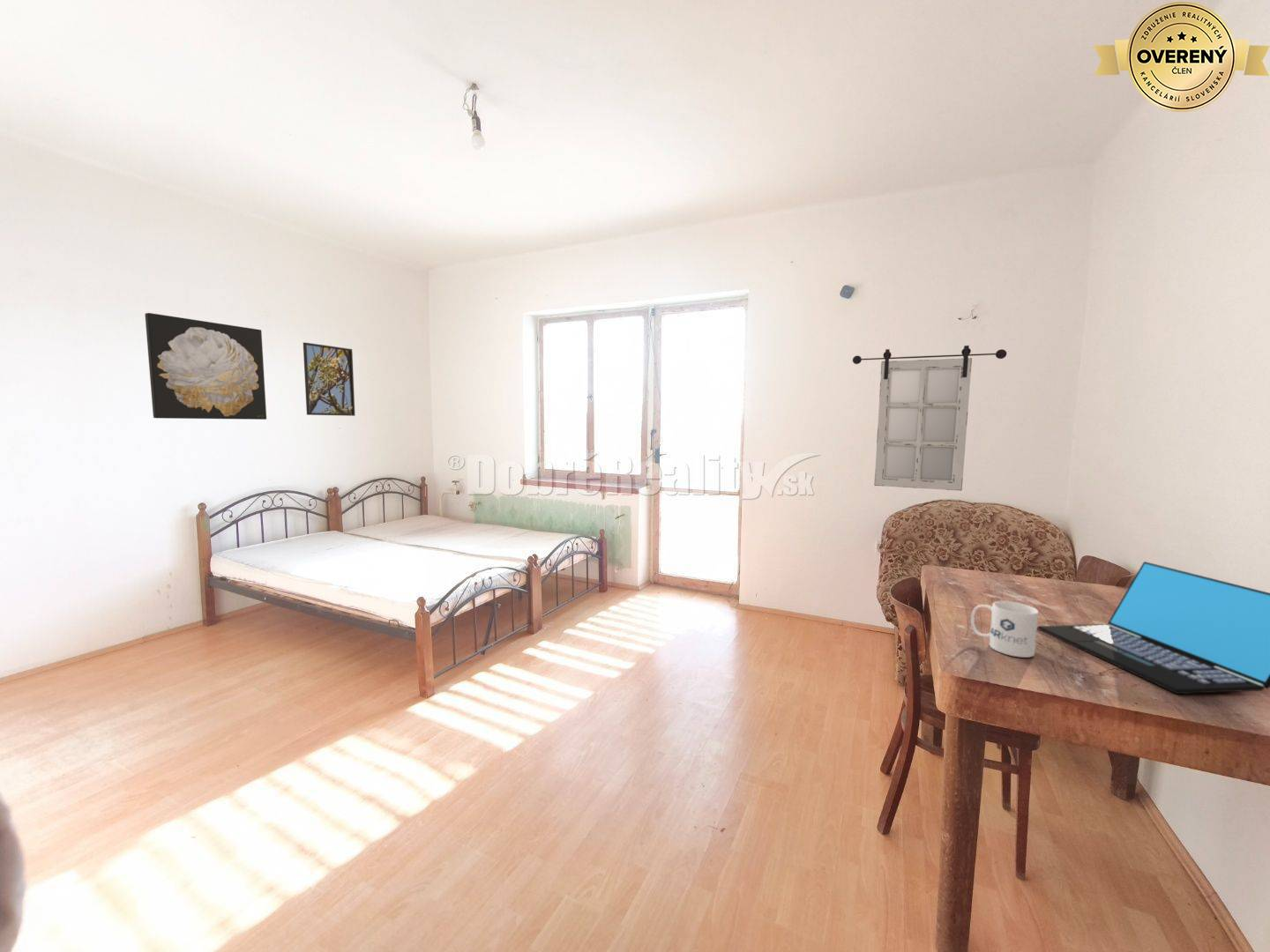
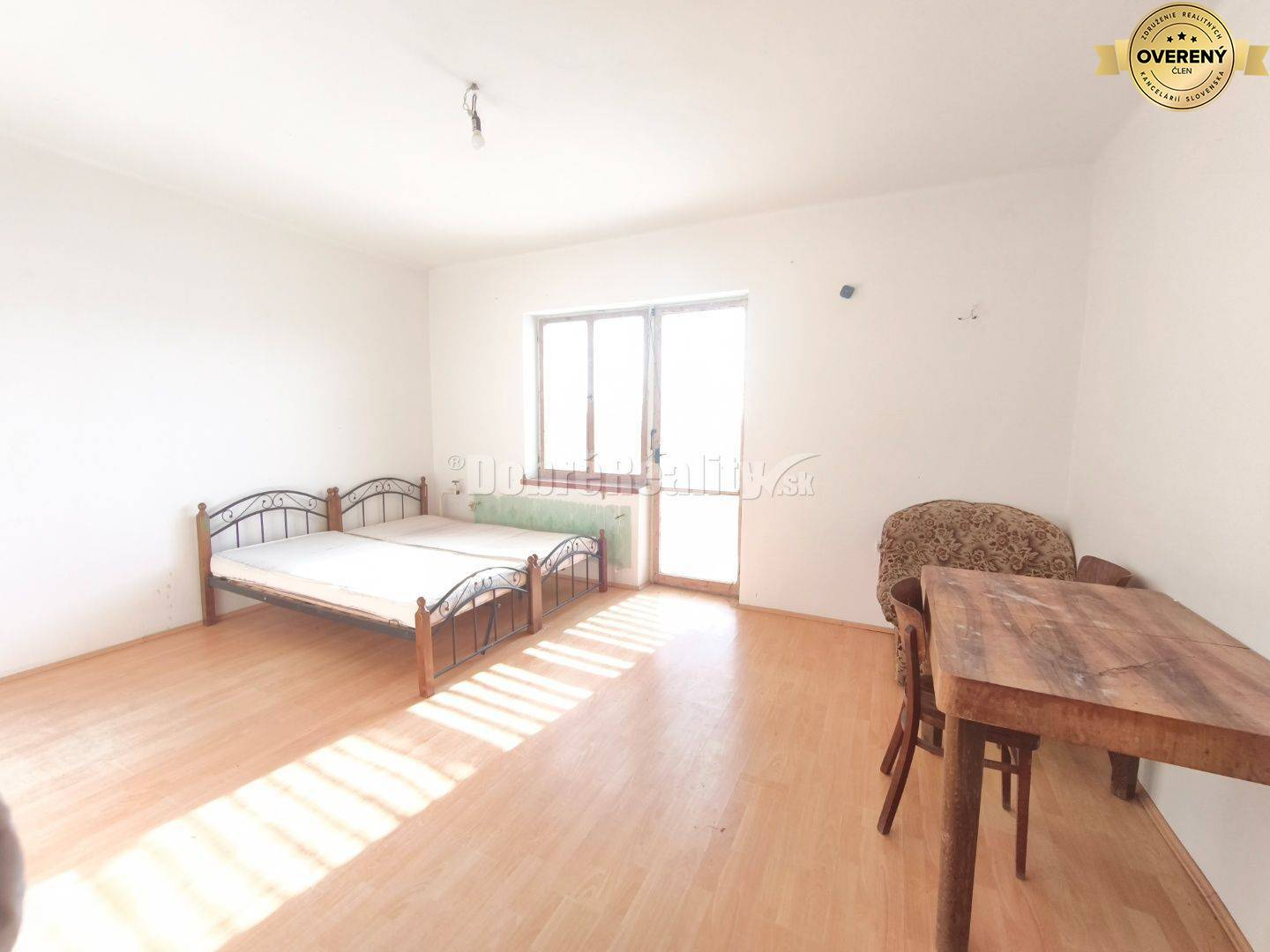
- laptop (1159, 618)
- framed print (330, 381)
- home mirror (921, 418)
- mug (1005, 626)
- wall art (211, 370)
